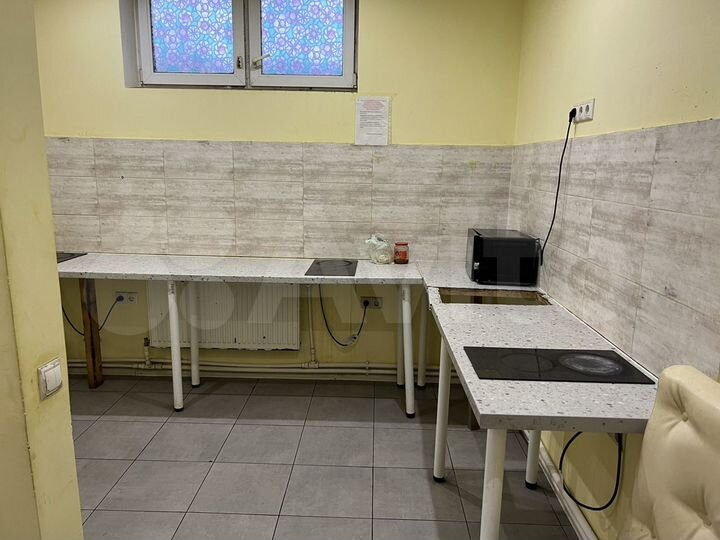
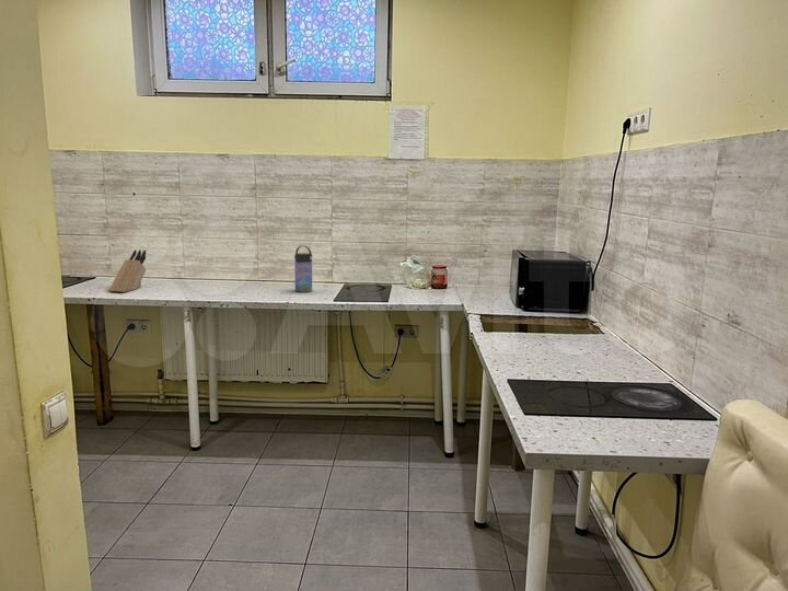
+ knife block (129, 269)
+ water bottle (303, 267)
